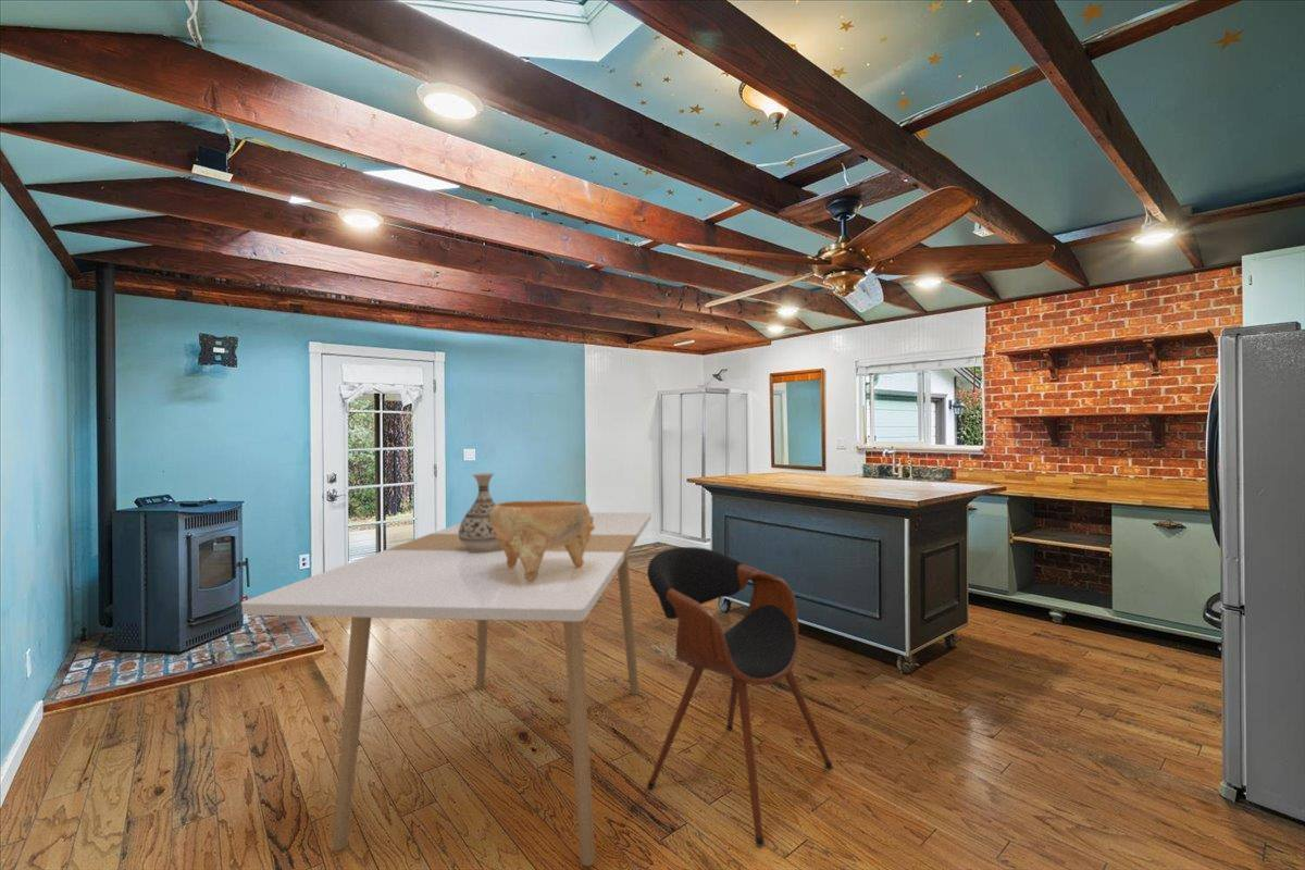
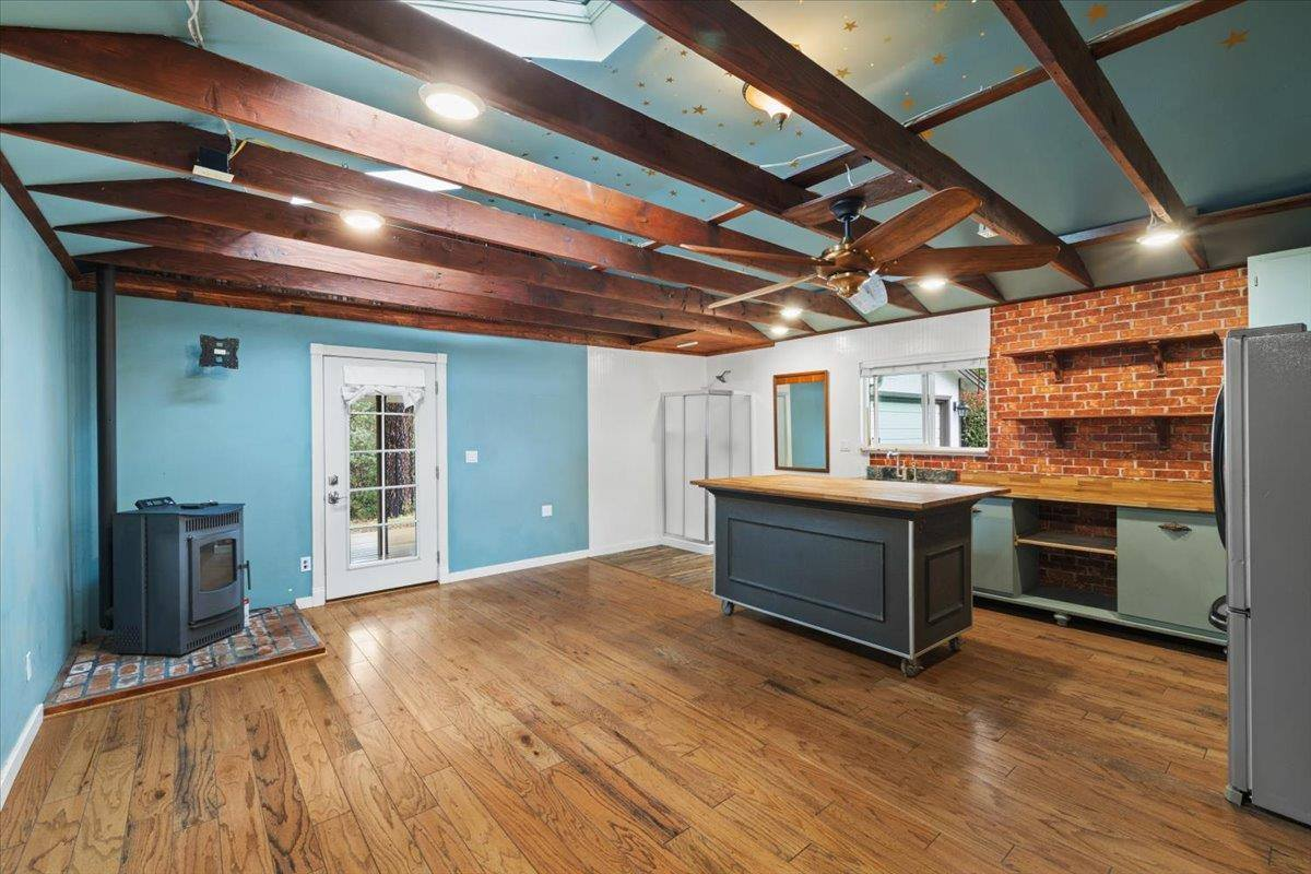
- vase (484, 511)
- chair (741, 668)
- decorative bowl (545, 536)
- dining table (519, 620)
